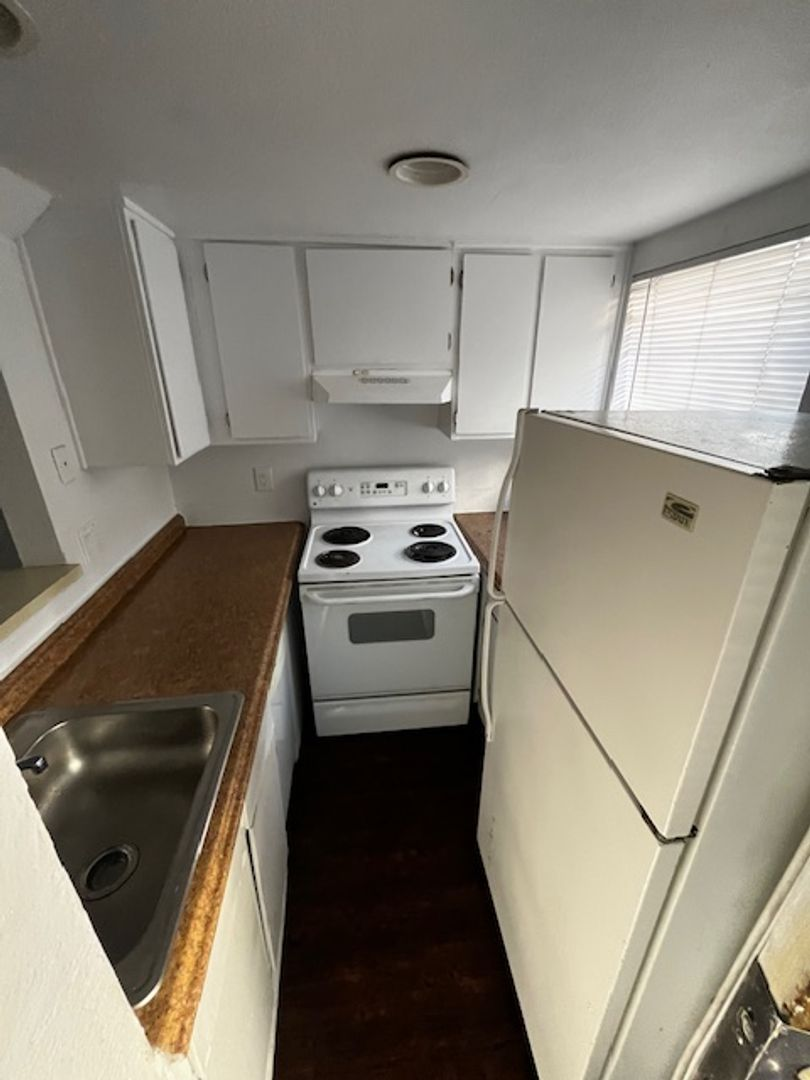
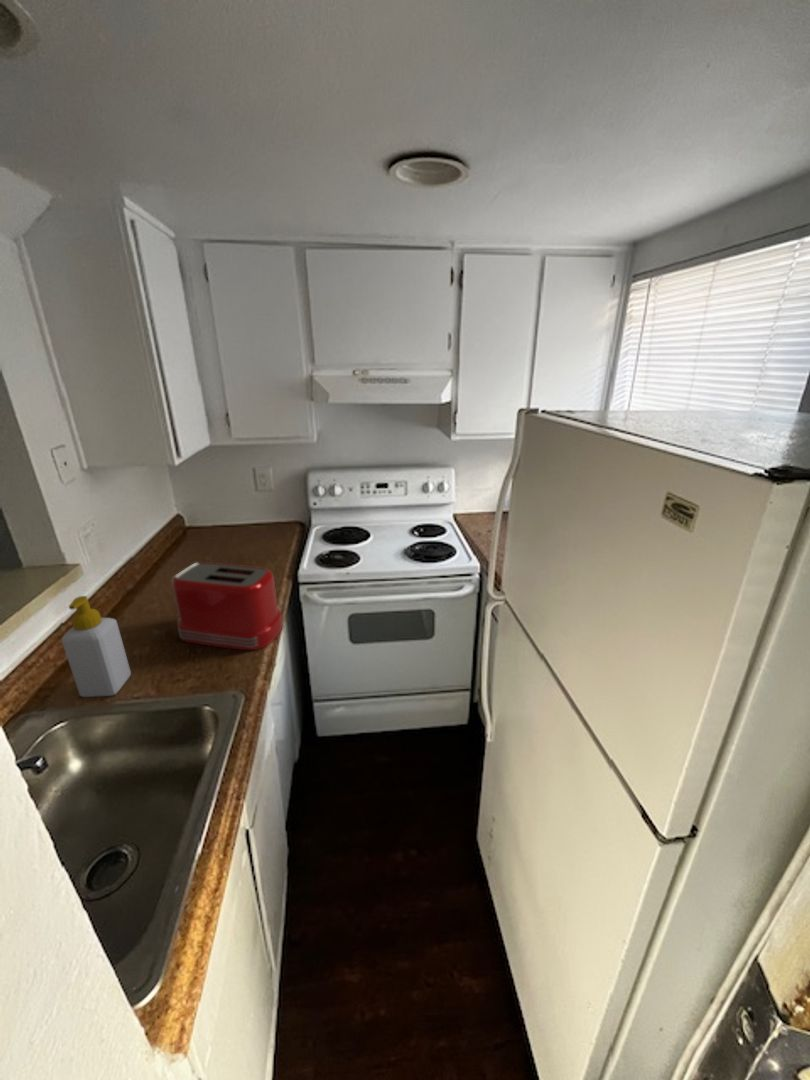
+ toaster (227, 602)
+ soap bottle (94, 644)
